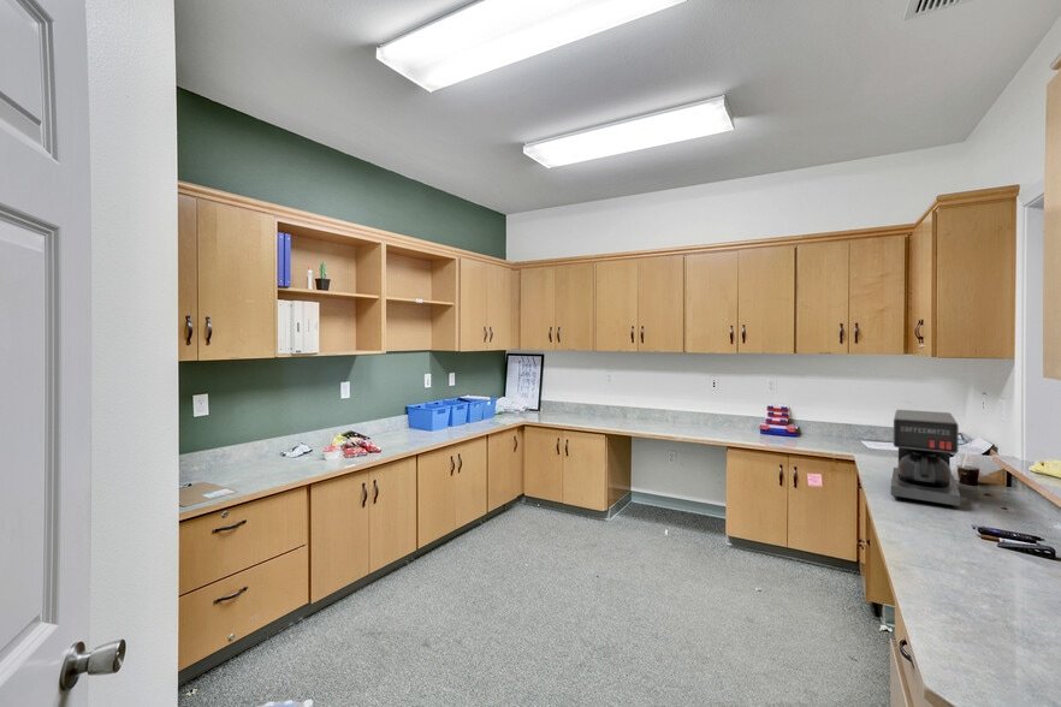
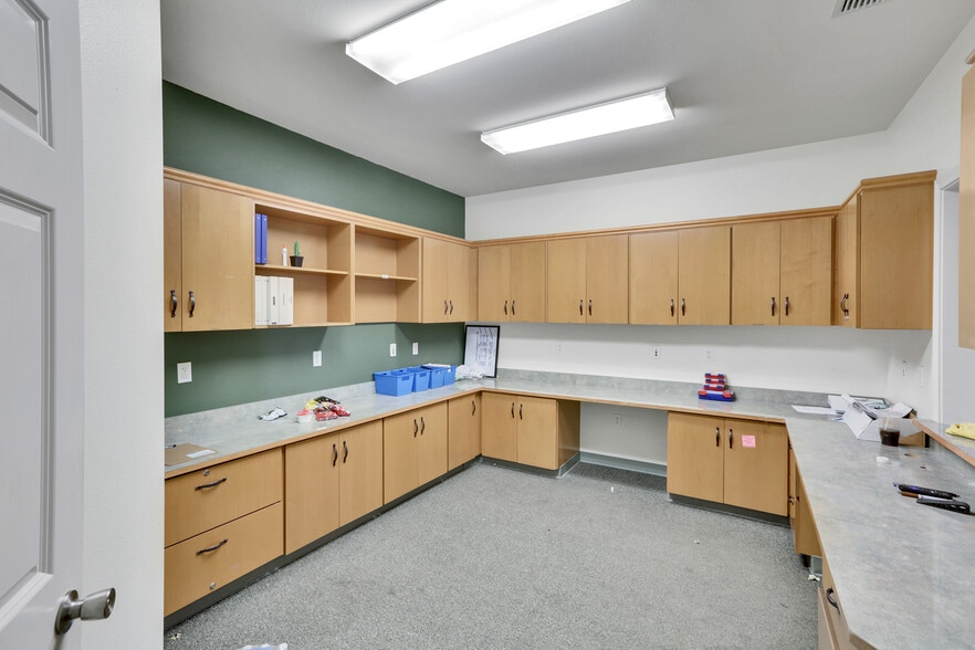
- coffee maker (923, 453)
